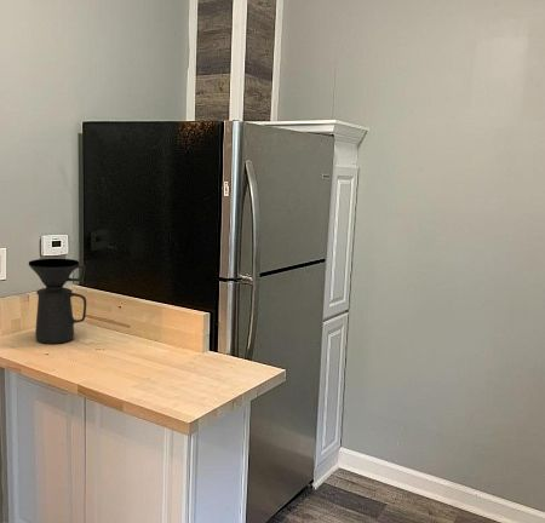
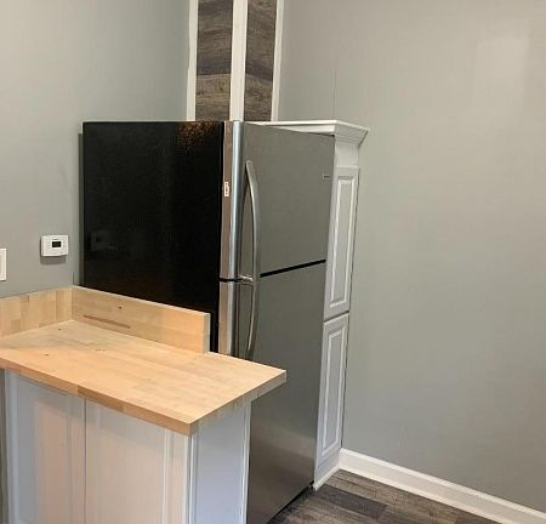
- coffee maker (54, 300)
